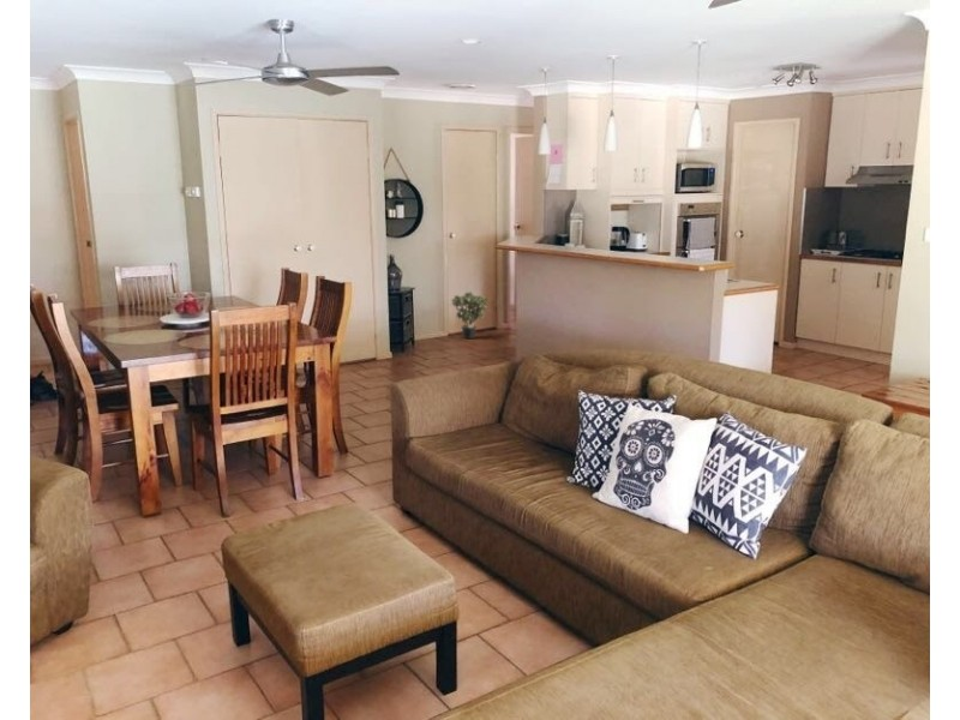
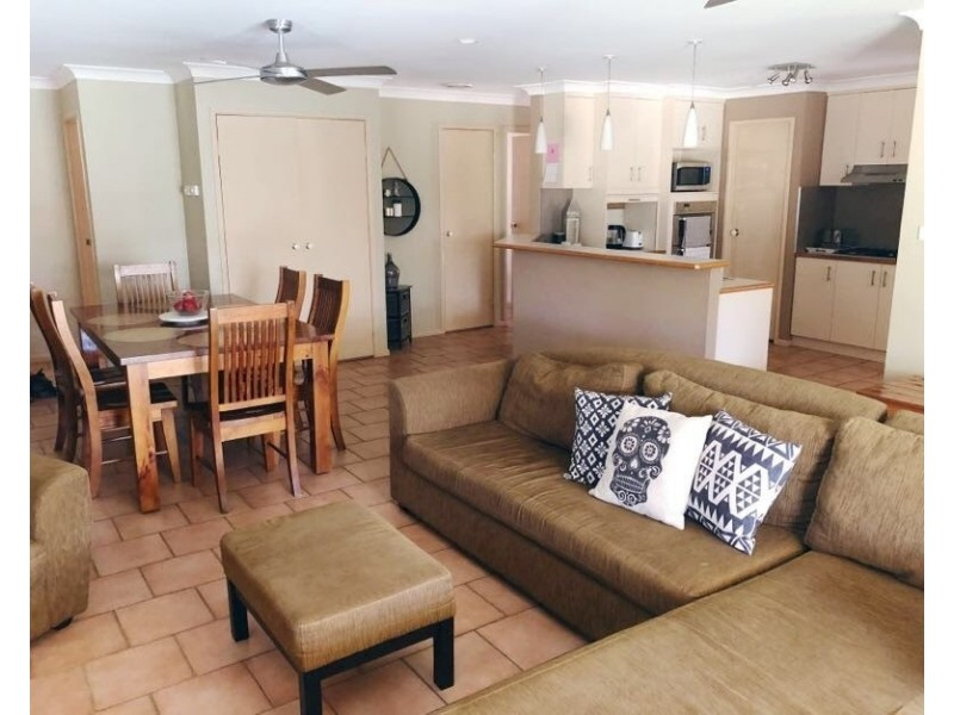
- potted plant (470, 314)
